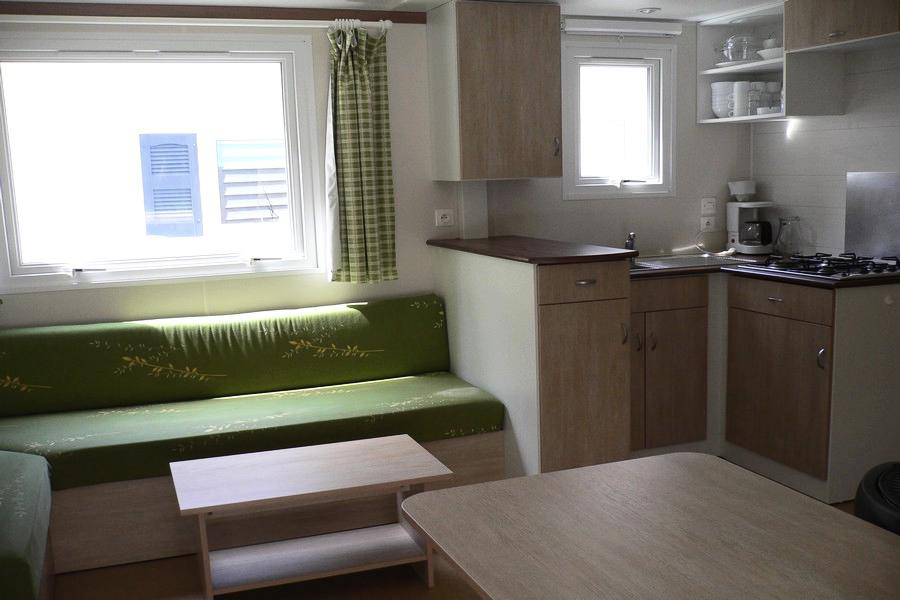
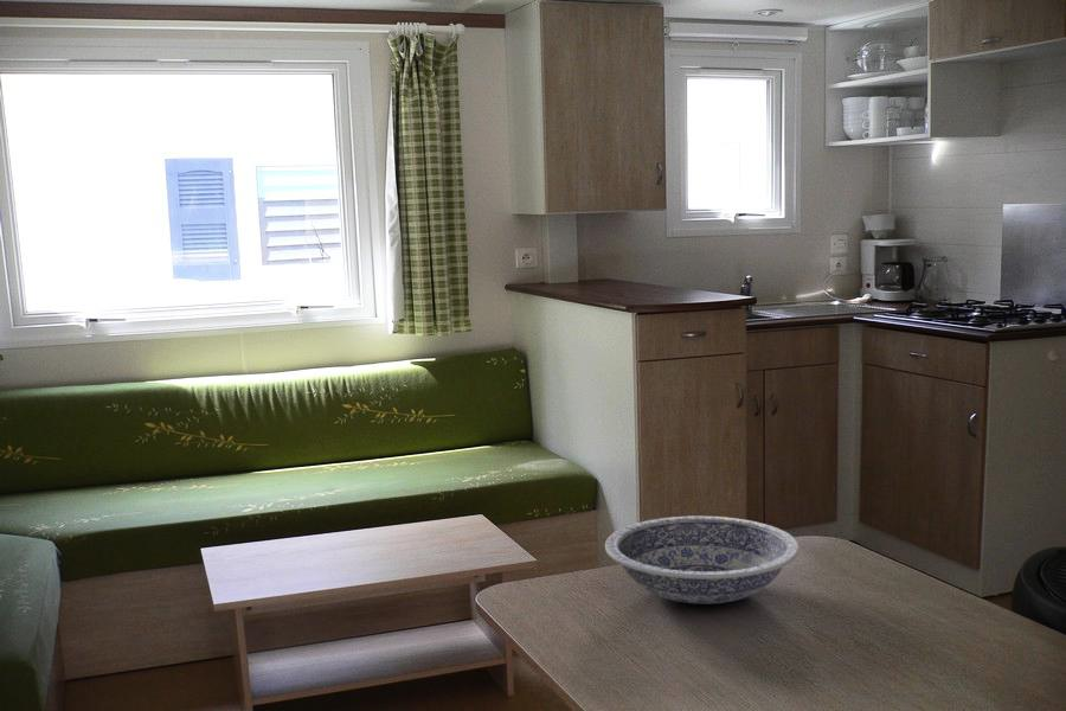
+ bowl (701, 568)
